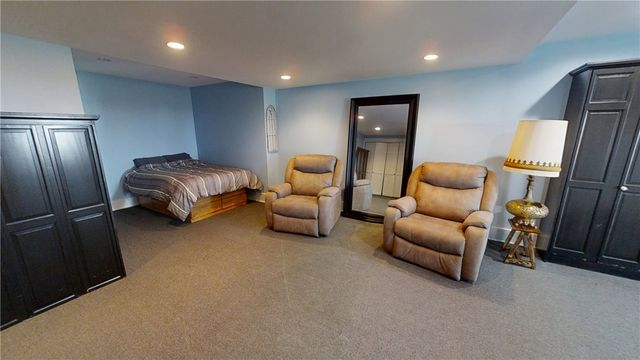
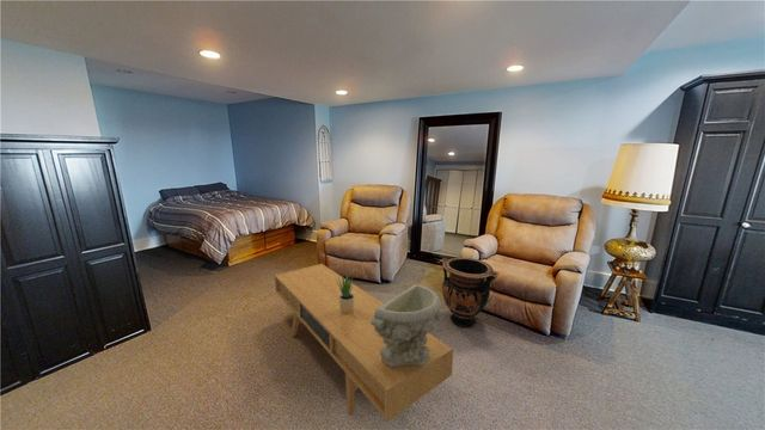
+ vase (465, 294)
+ potted plant (344, 289)
+ tv console (342, 328)
+ decorative bowl (408, 326)
